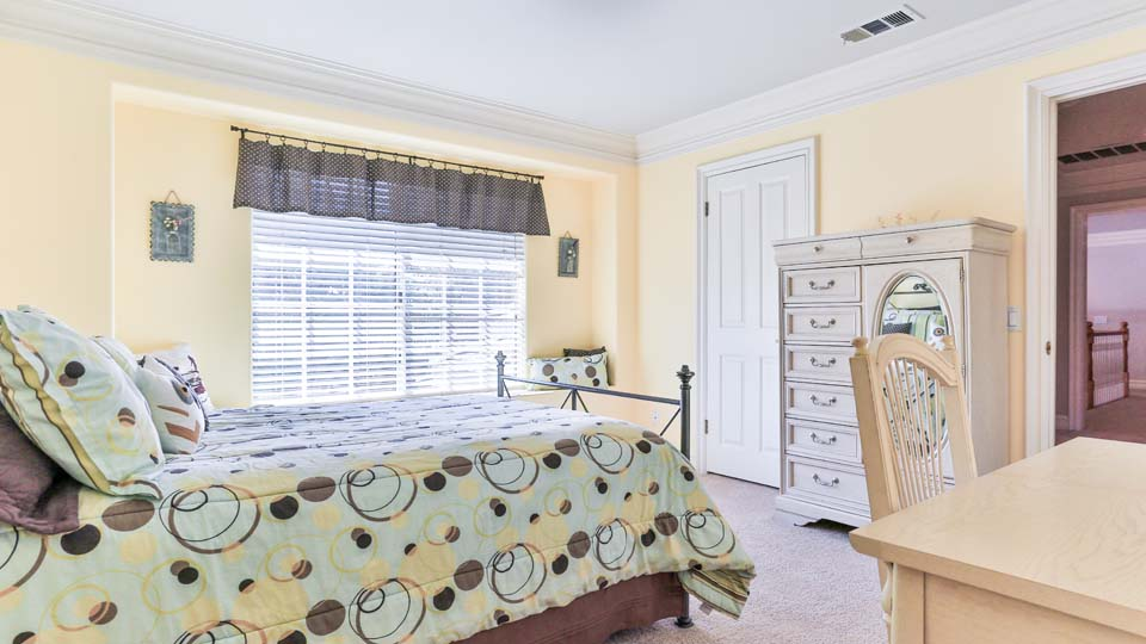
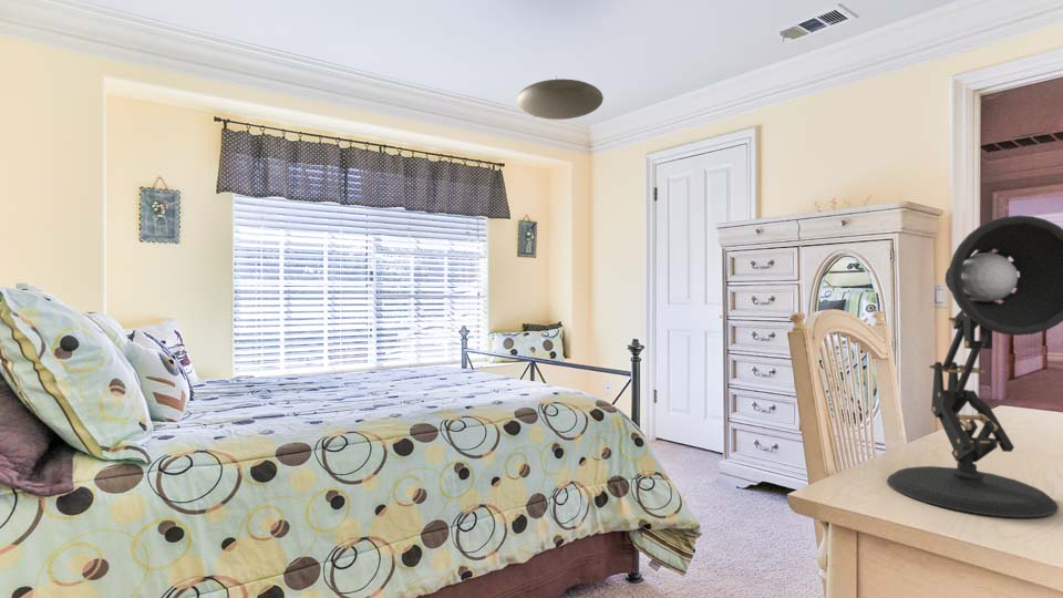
+ ceiling light (559, 92)
+ desk lamp (970, 359)
